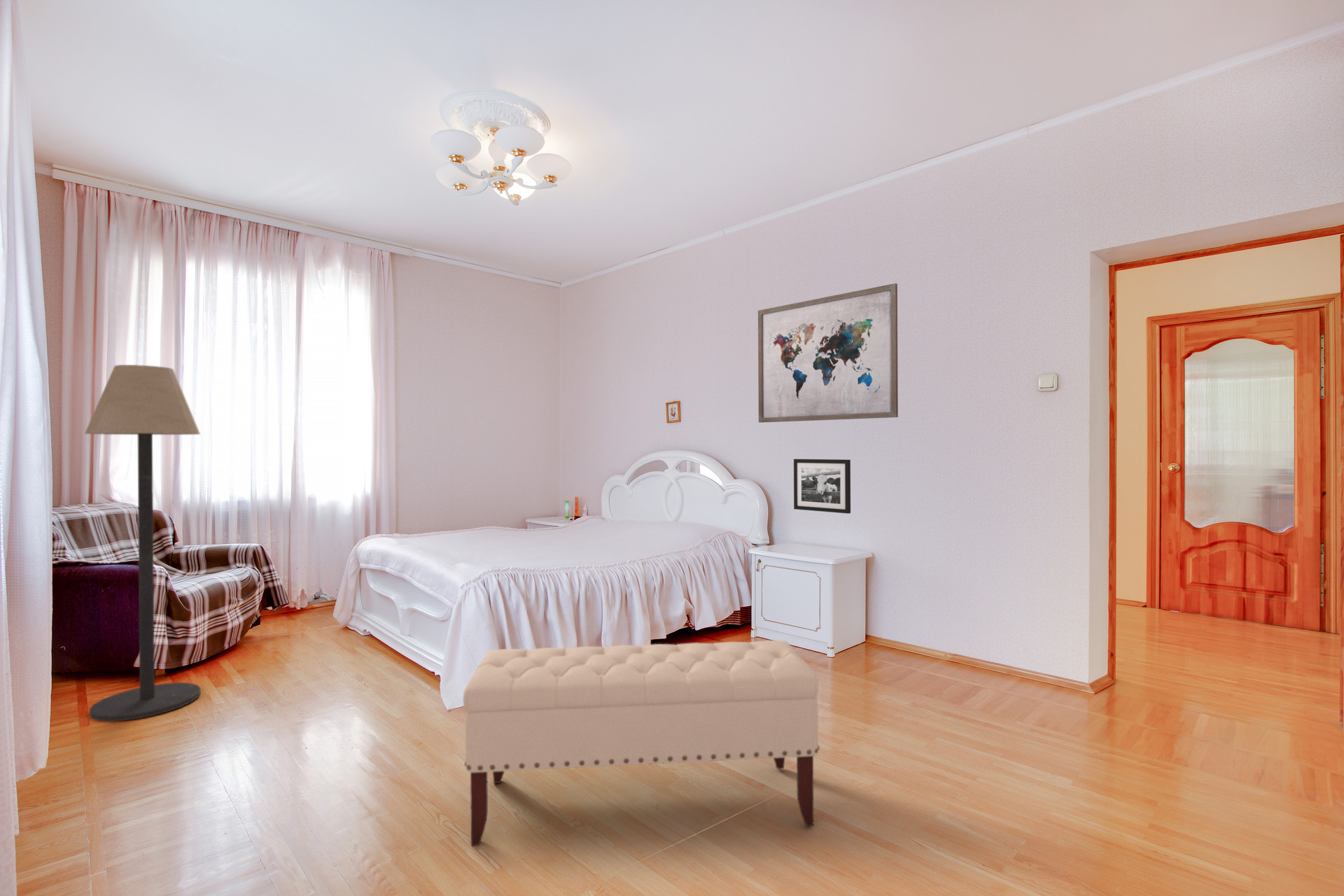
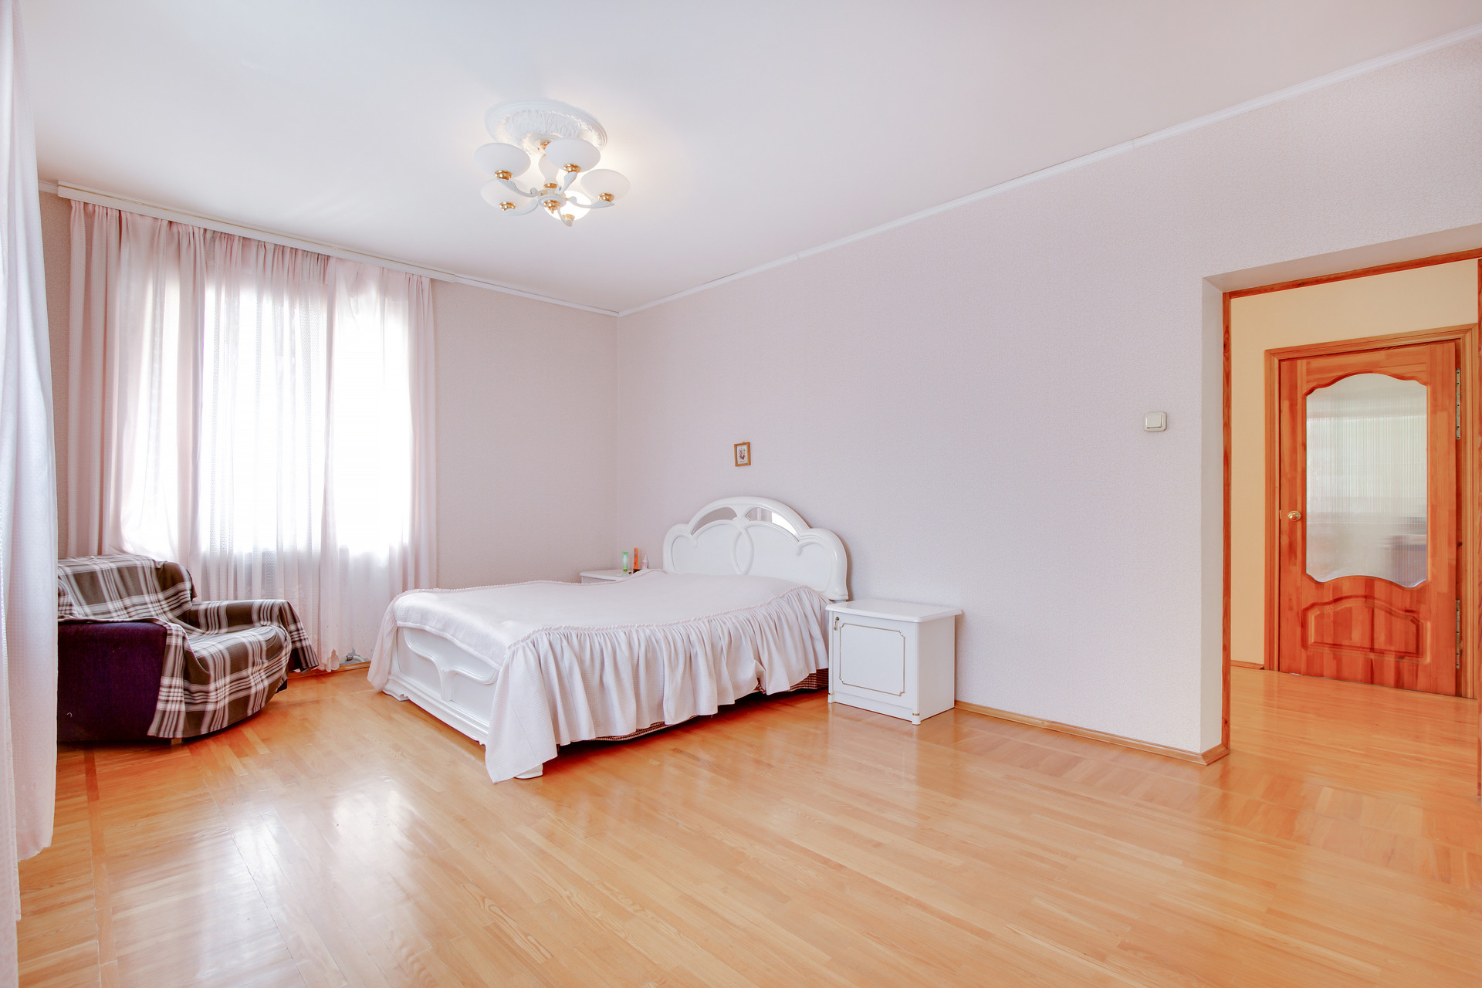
- bench (643, 730)
- wall art (822, 359)
- floor lamp (146, 536)
- picture frame (821, 485)
